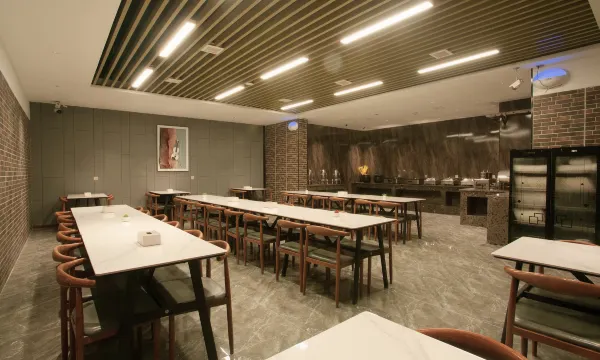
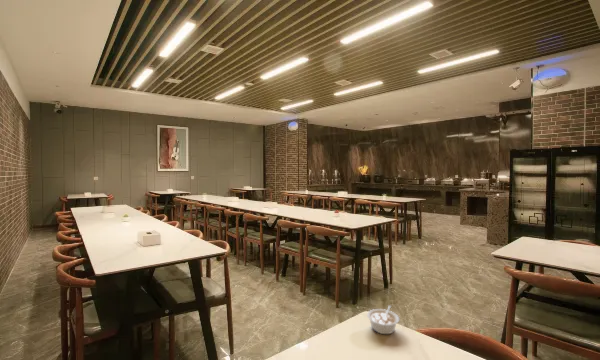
+ legume (382, 320)
